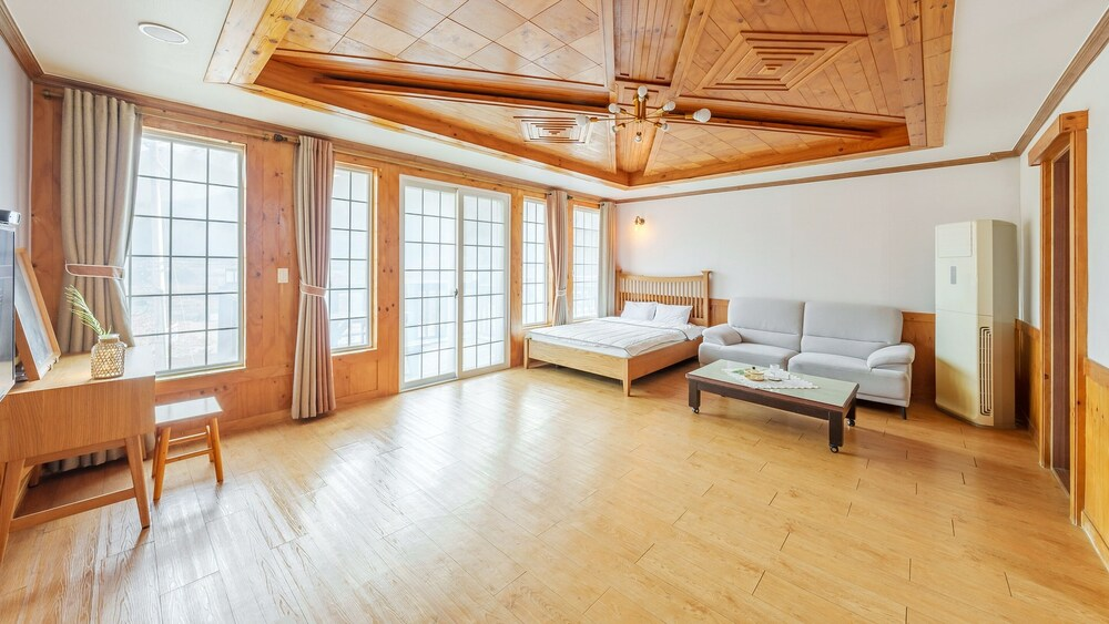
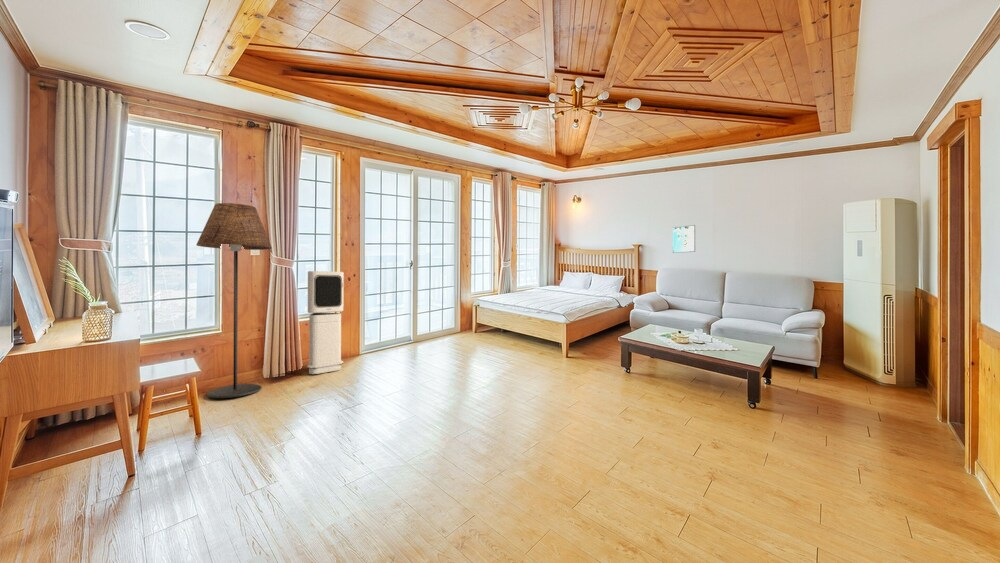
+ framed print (683, 239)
+ floor lamp (235, 298)
+ air purifier (321, 320)
